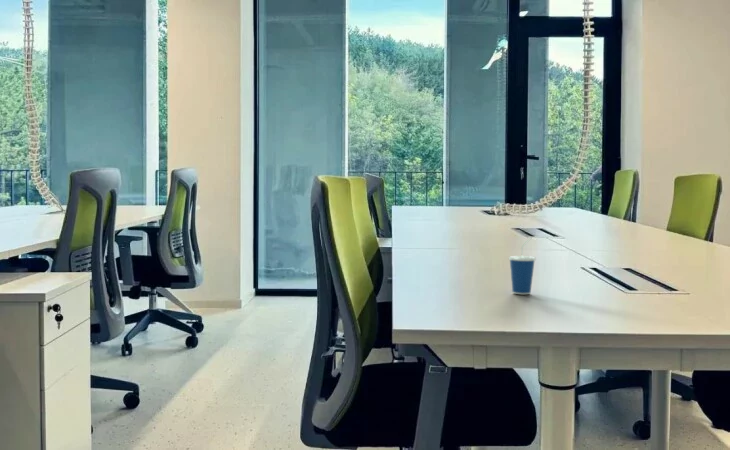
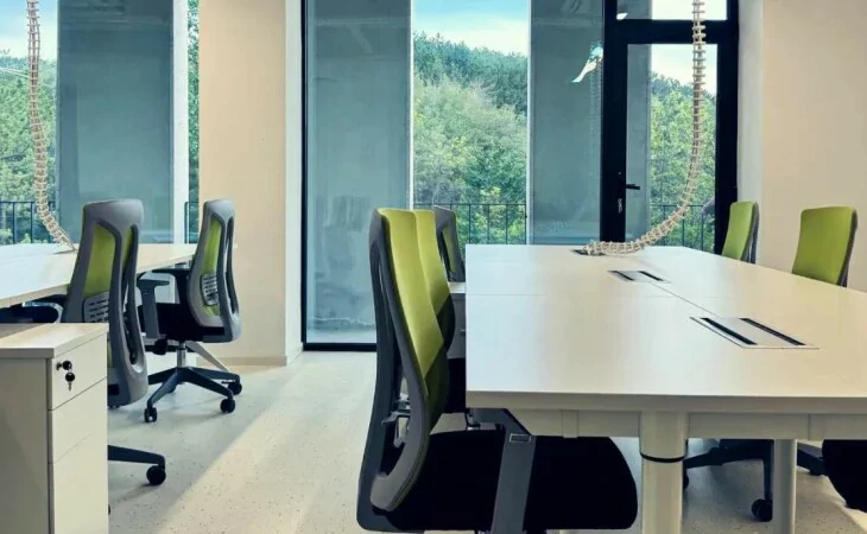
- cup (522, 265)
